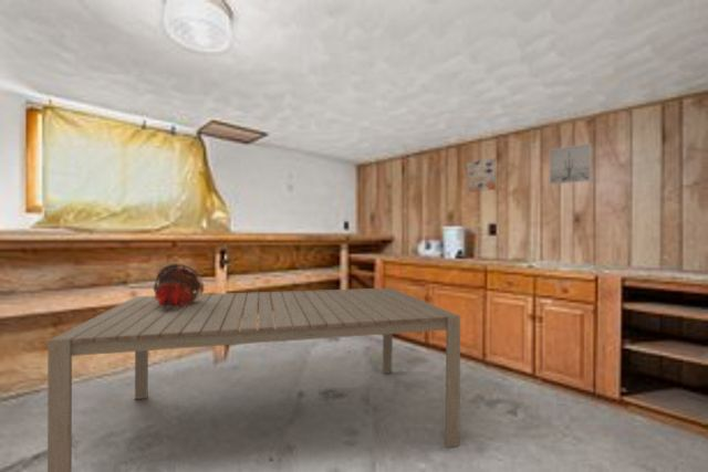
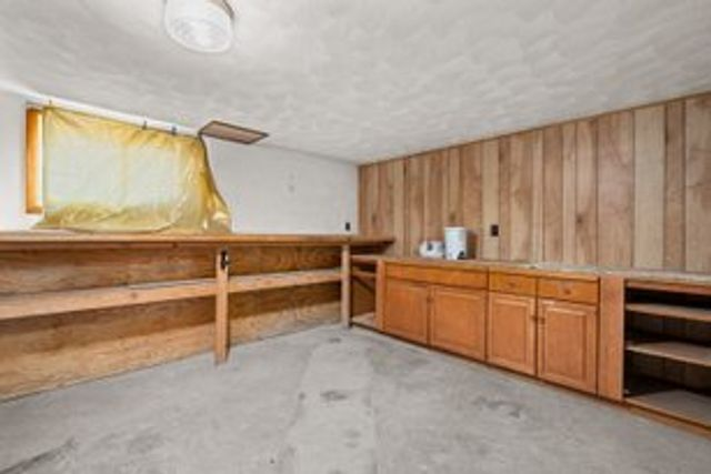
- dining table (278, 340)
- decorative bowl (176, 284)
- wall art (481, 176)
- wall art (570, 165)
